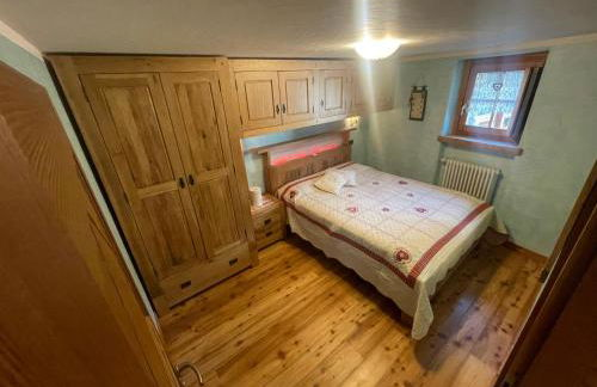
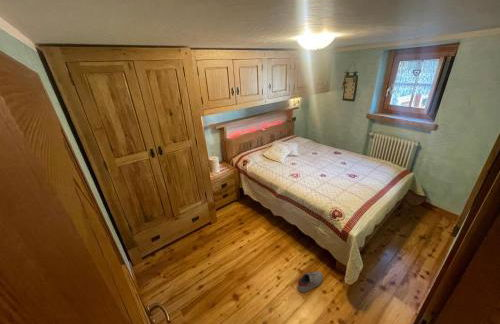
+ shoe (310, 278)
